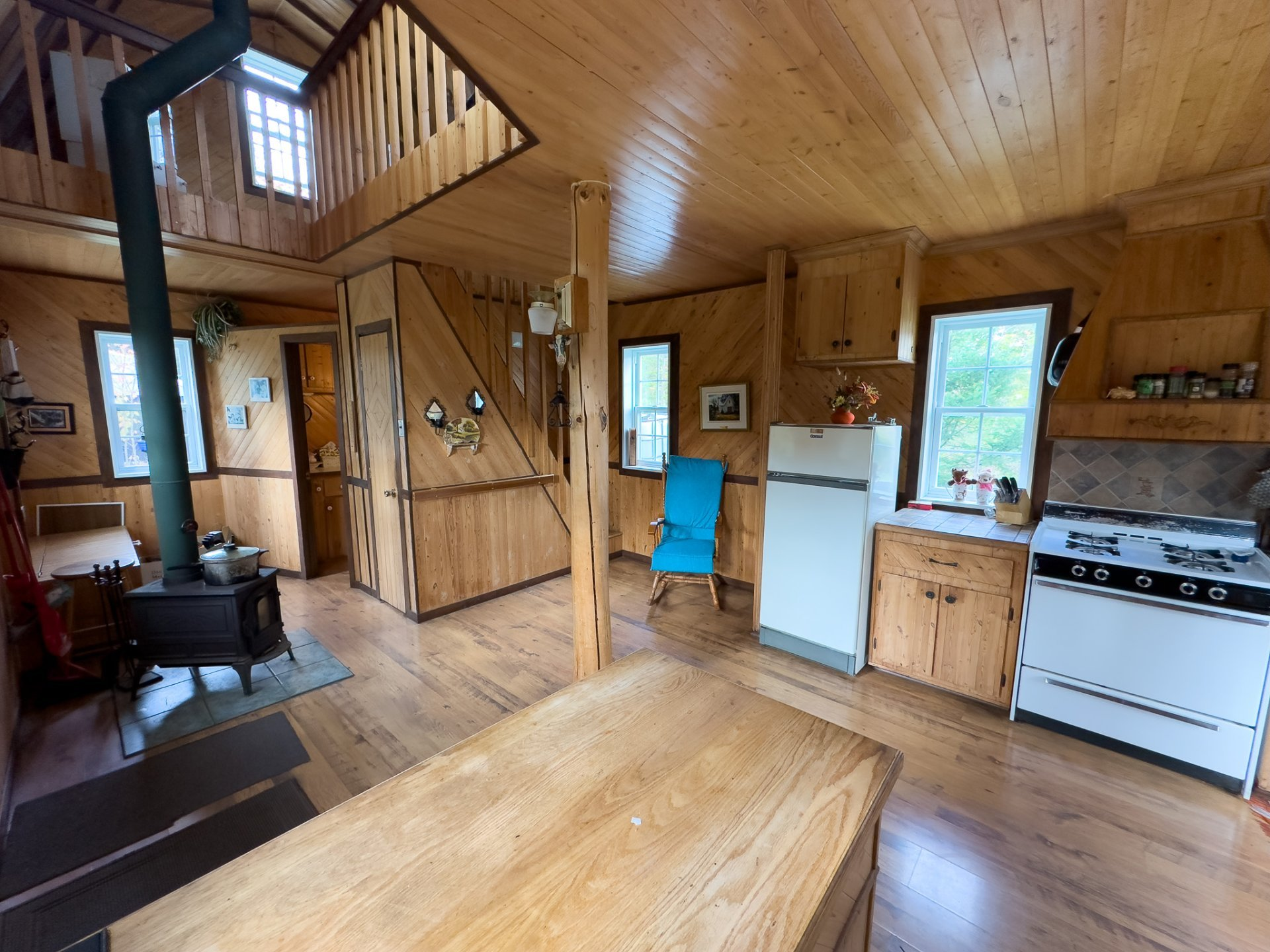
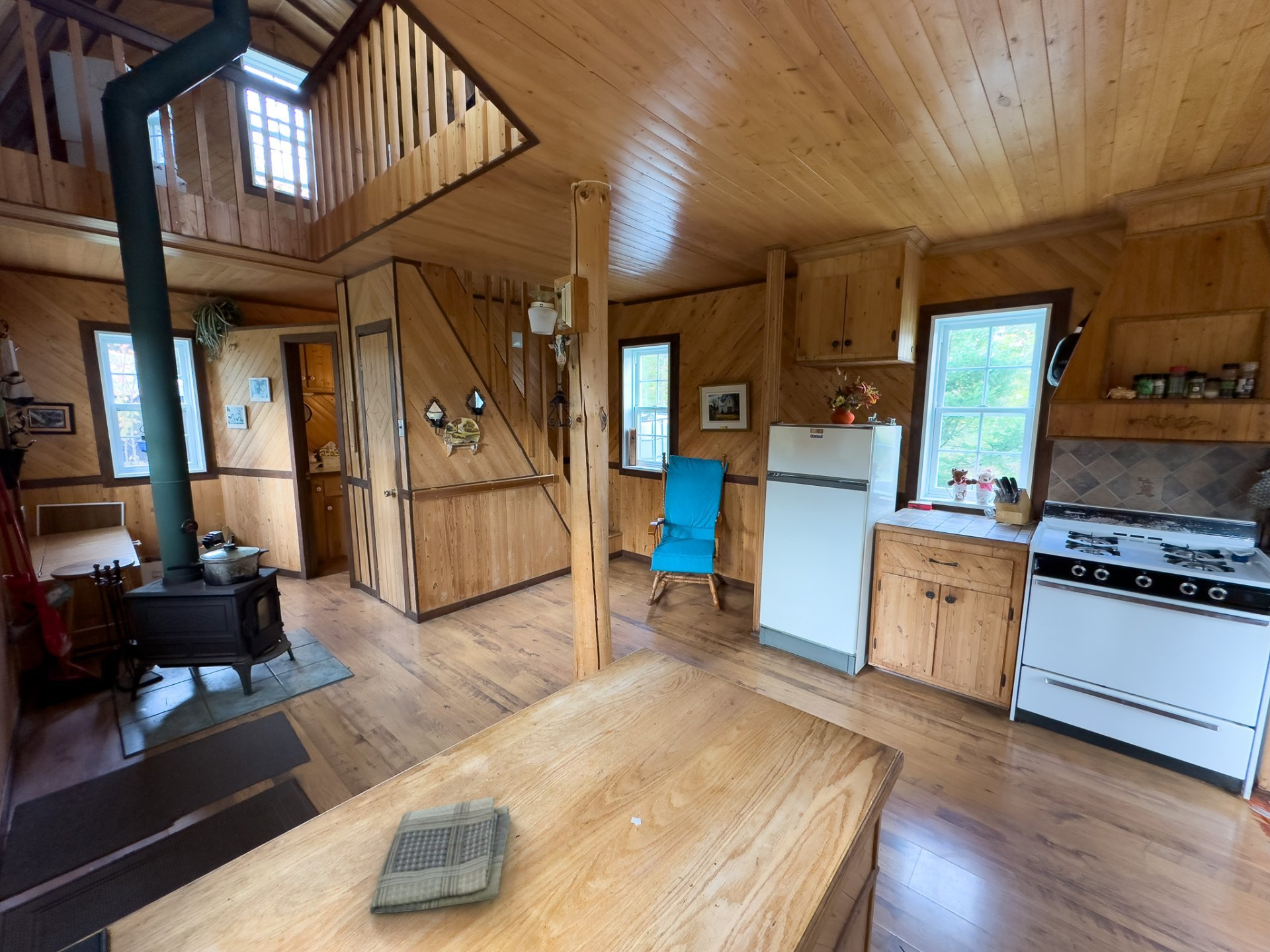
+ dish towel (448, 848)
